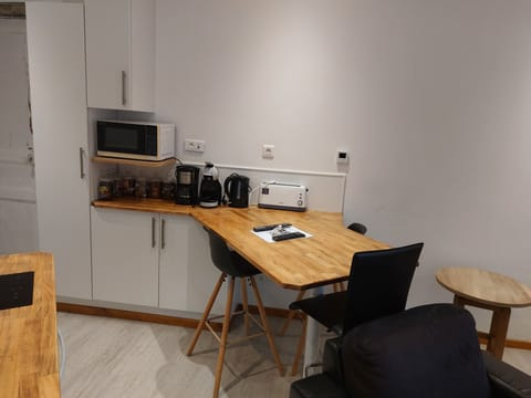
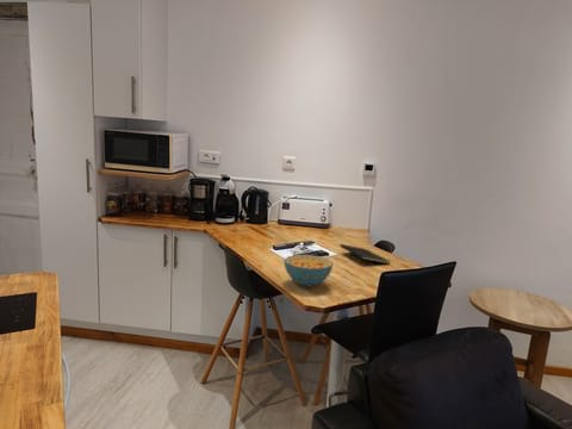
+ notepad (363, 253)
+ cereal bowl (307, 272)
